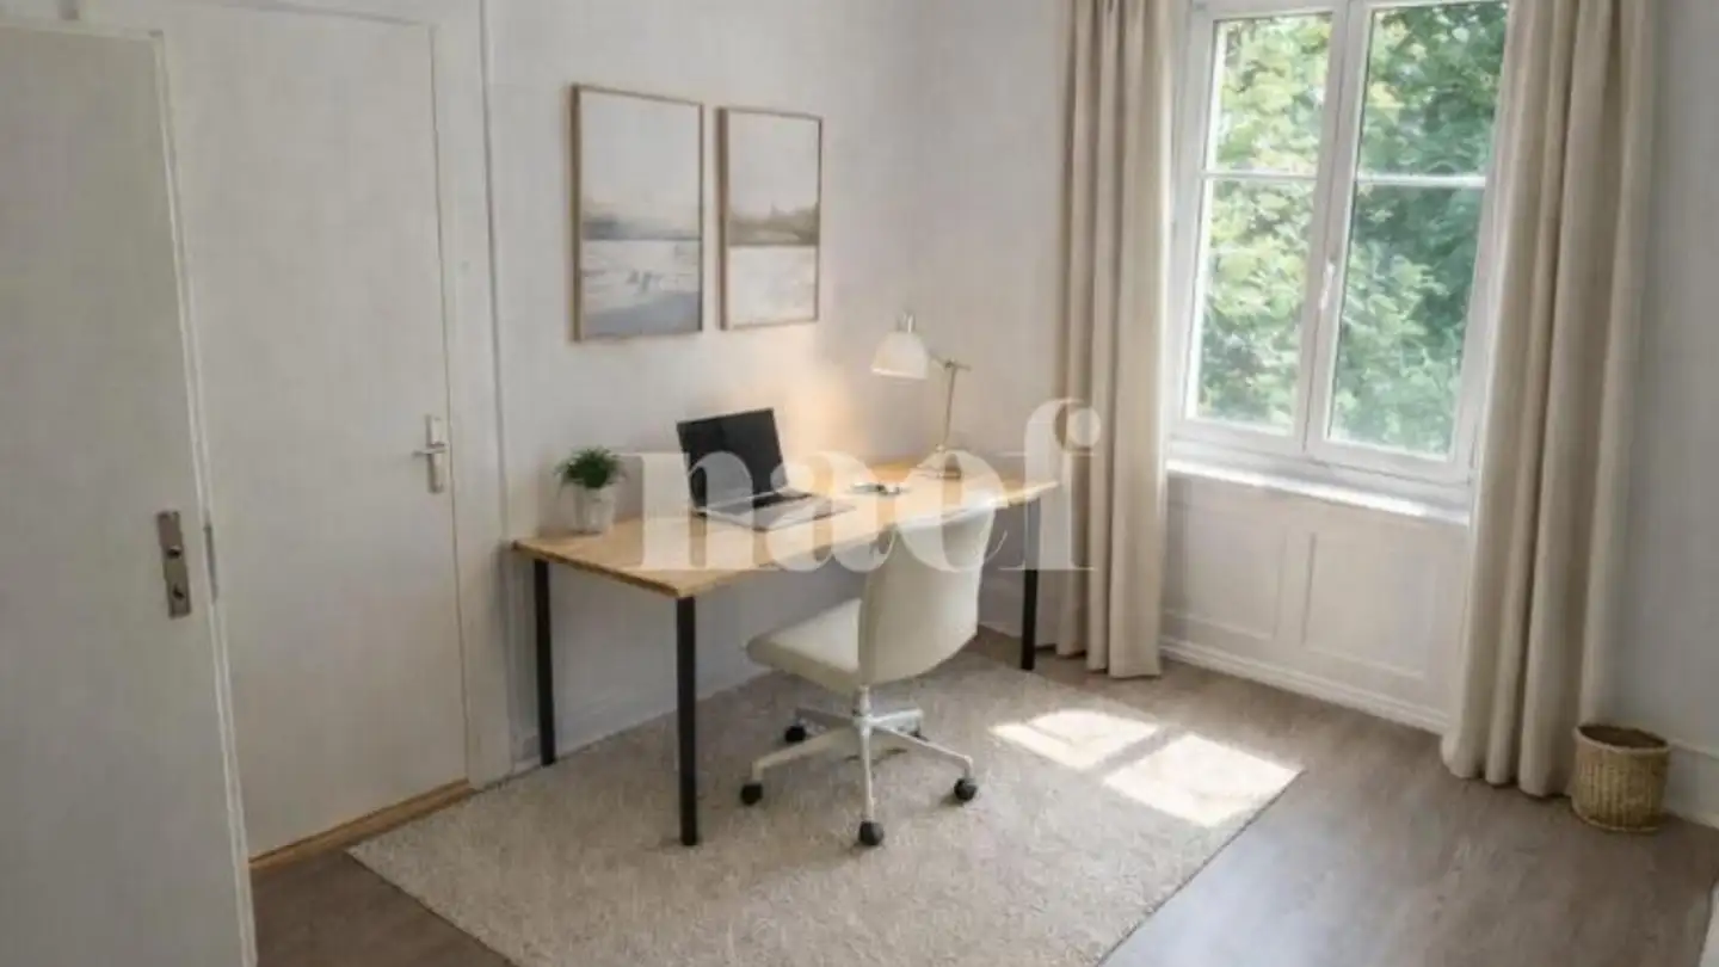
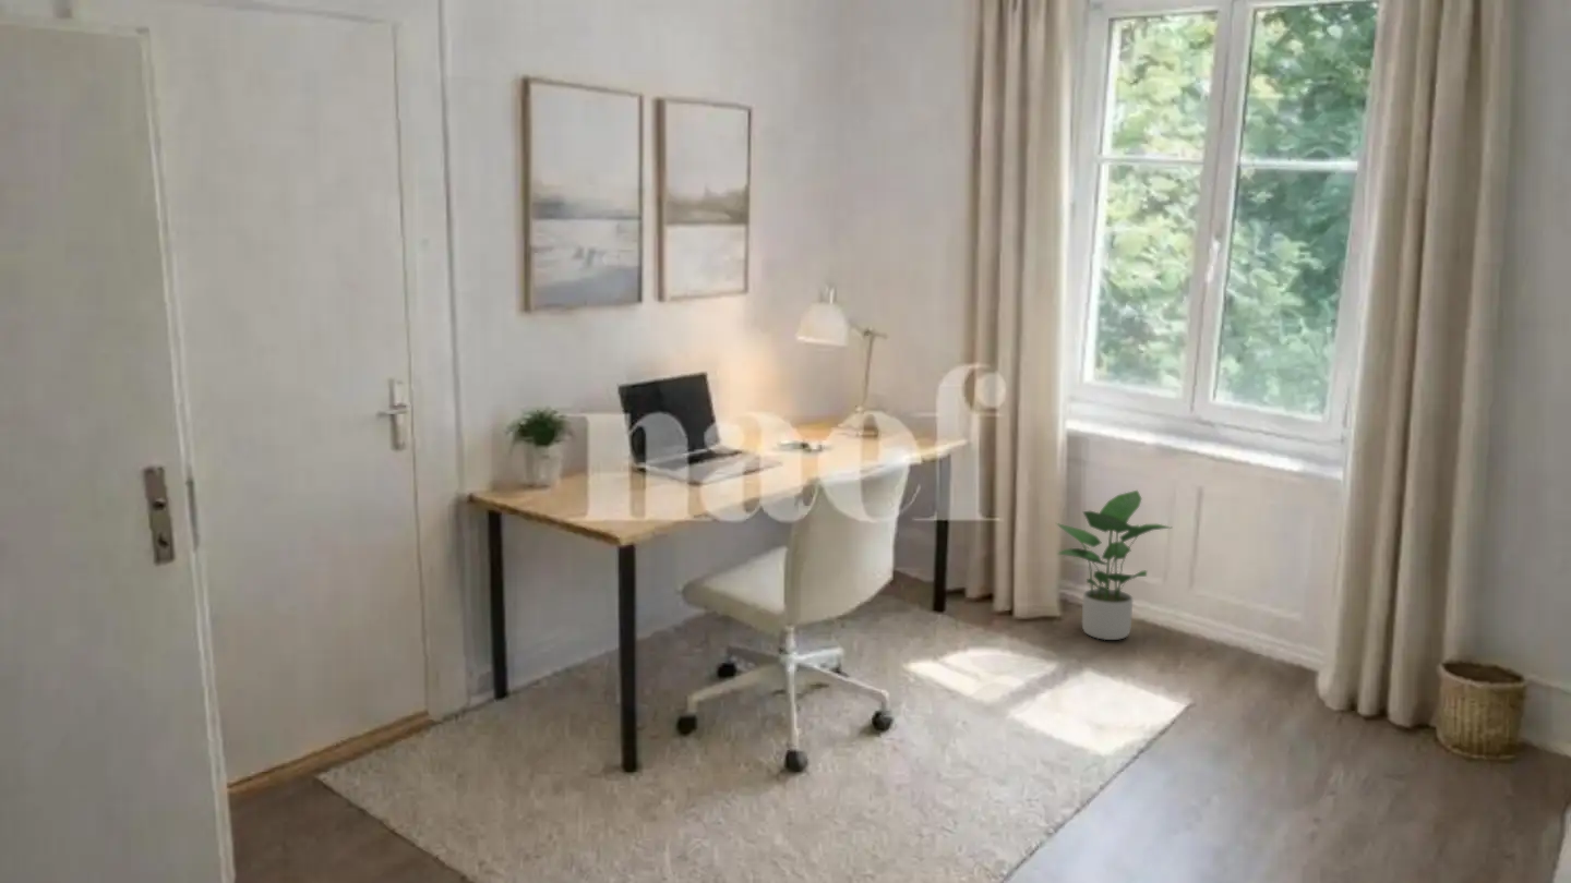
+ potted plant (1101, 564)
